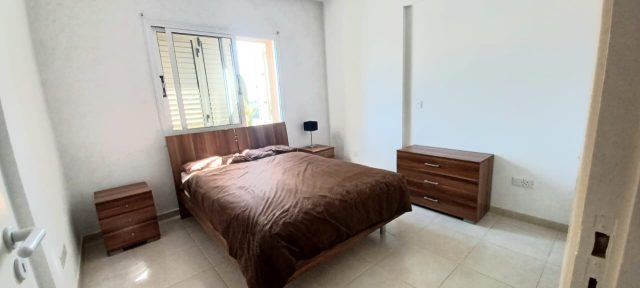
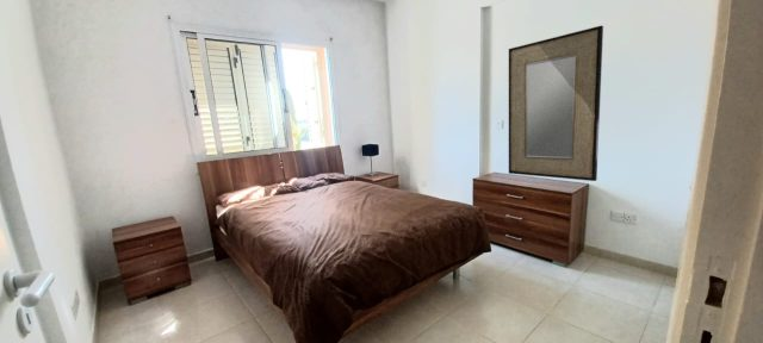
+ home mirror (548, 110)
